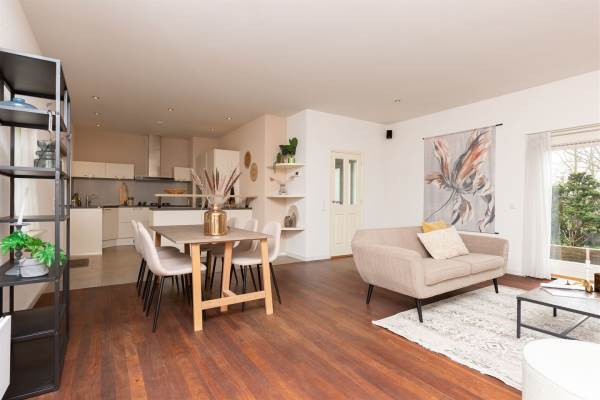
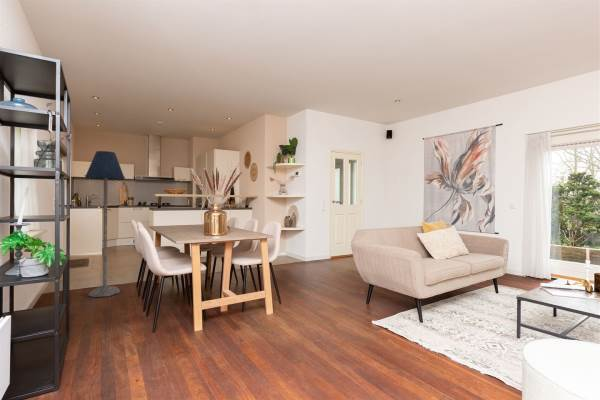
+ floor lamp (105, 222)
